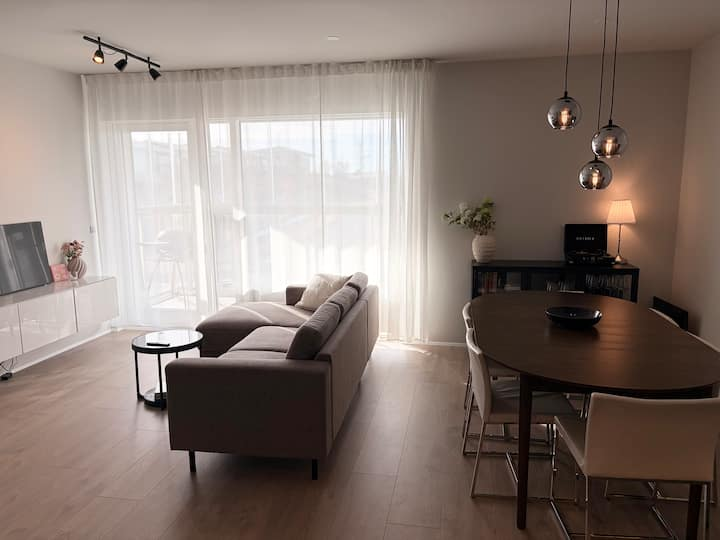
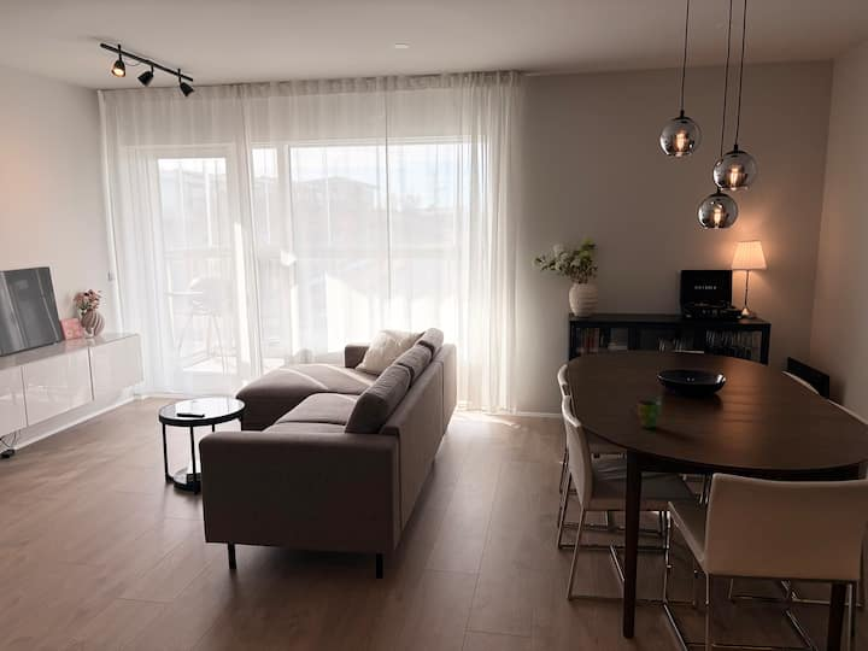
+ cup (644, 414)
